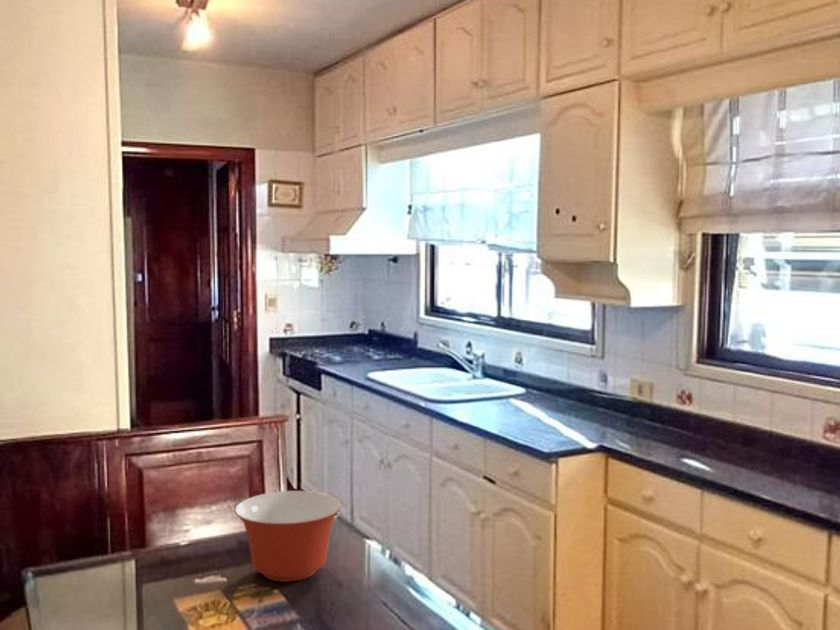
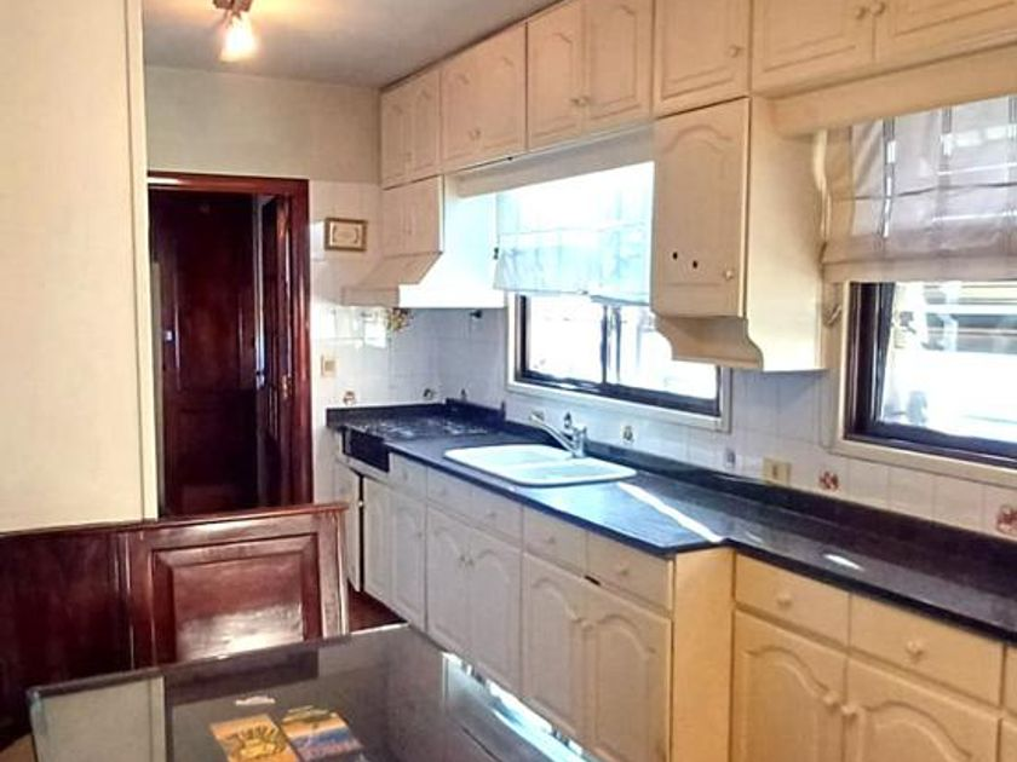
- mixing bowl (289, 538)
